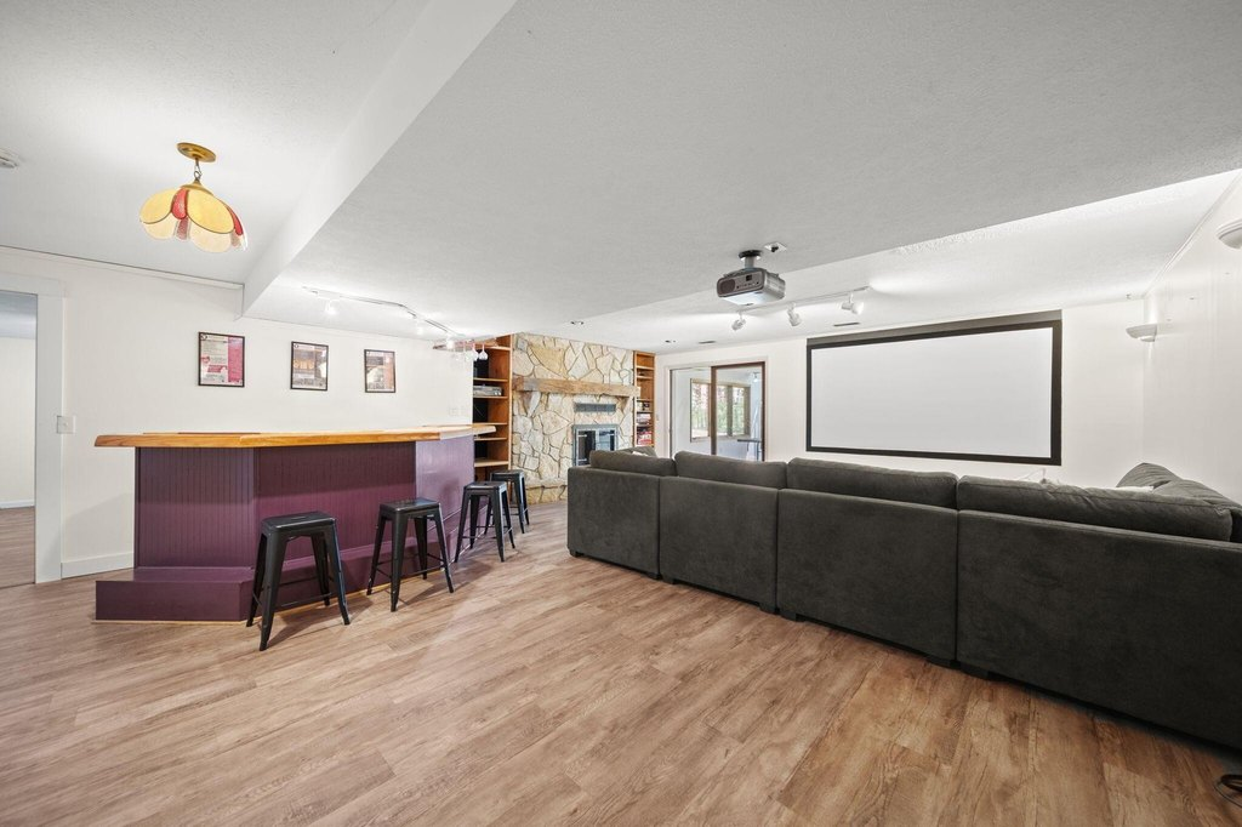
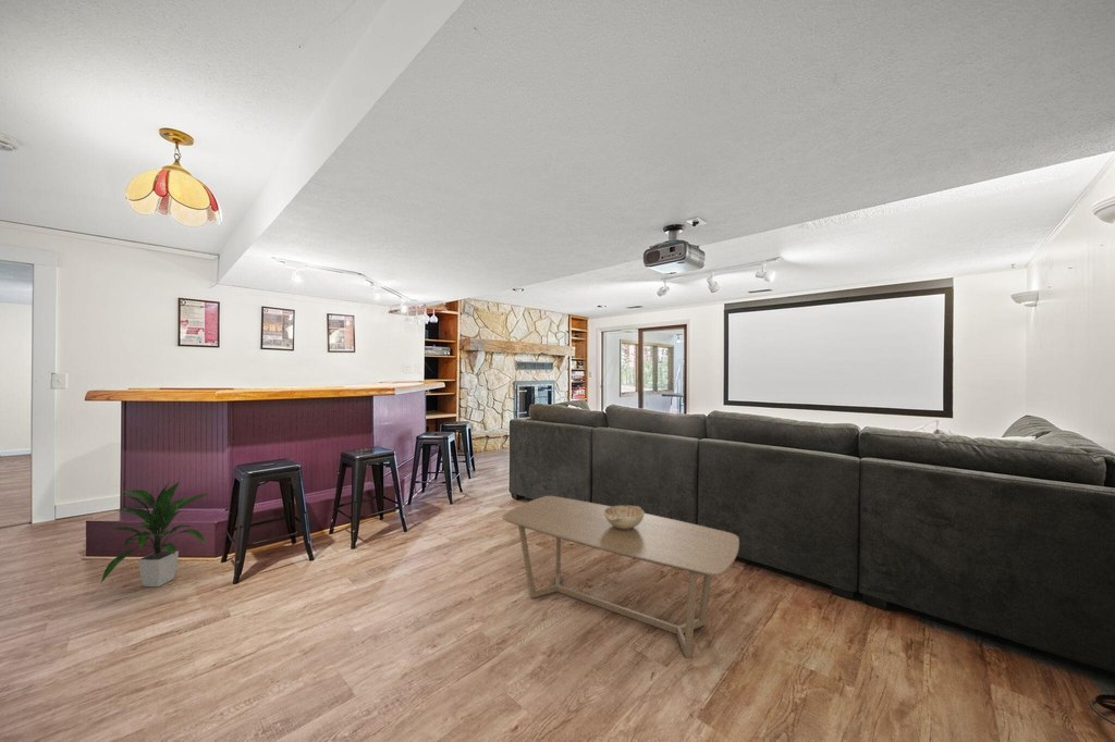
+ indoor plant (154, 532)
+ decorative bowl (624, 517)
+ coffee table (614, 553)
